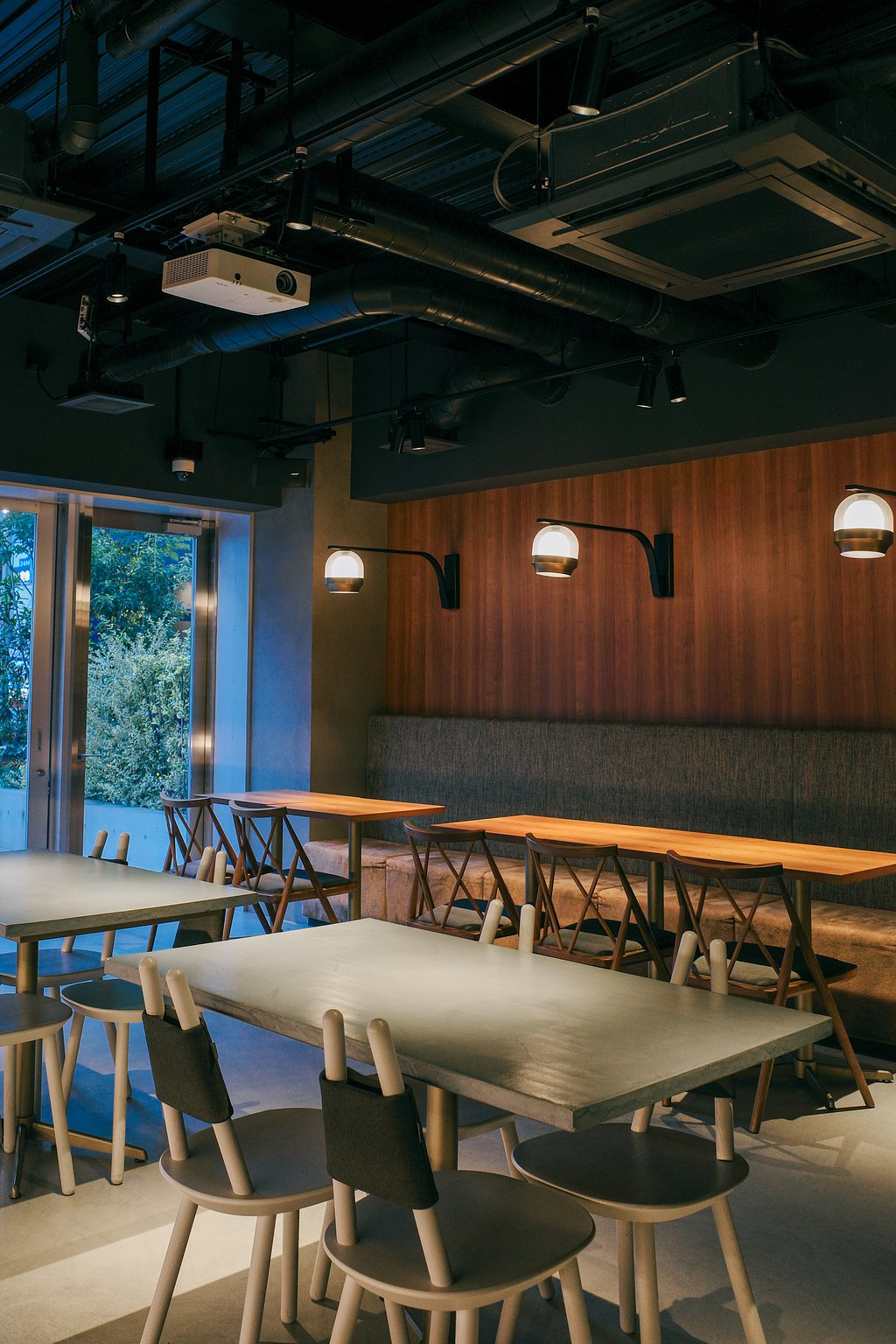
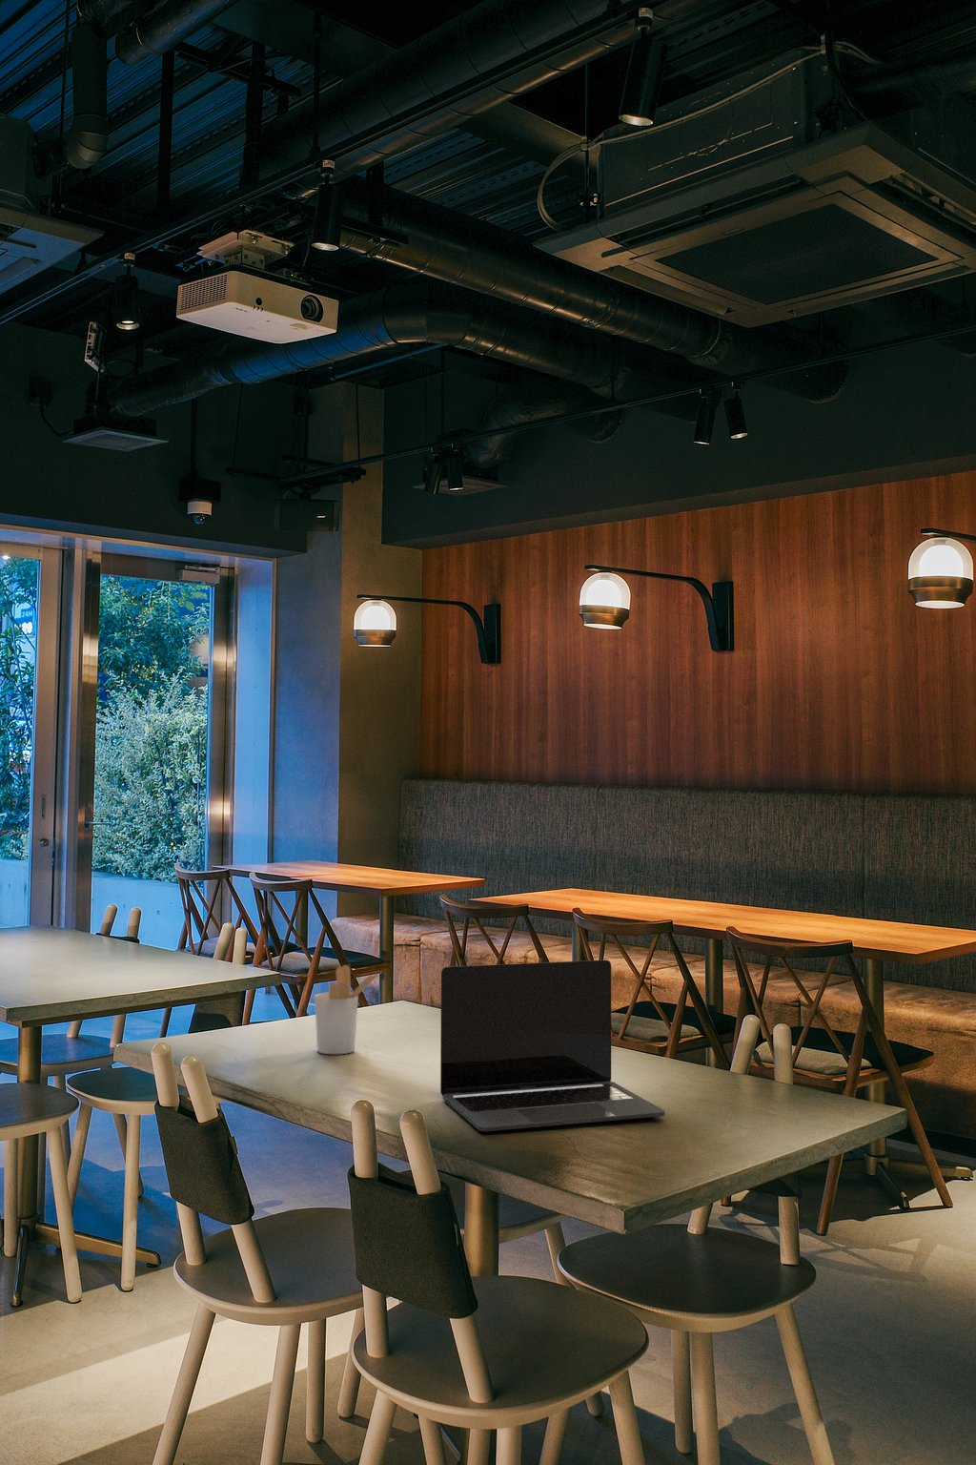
+ laptop (550, 1040)
+ utensil holder (346, 1009)
